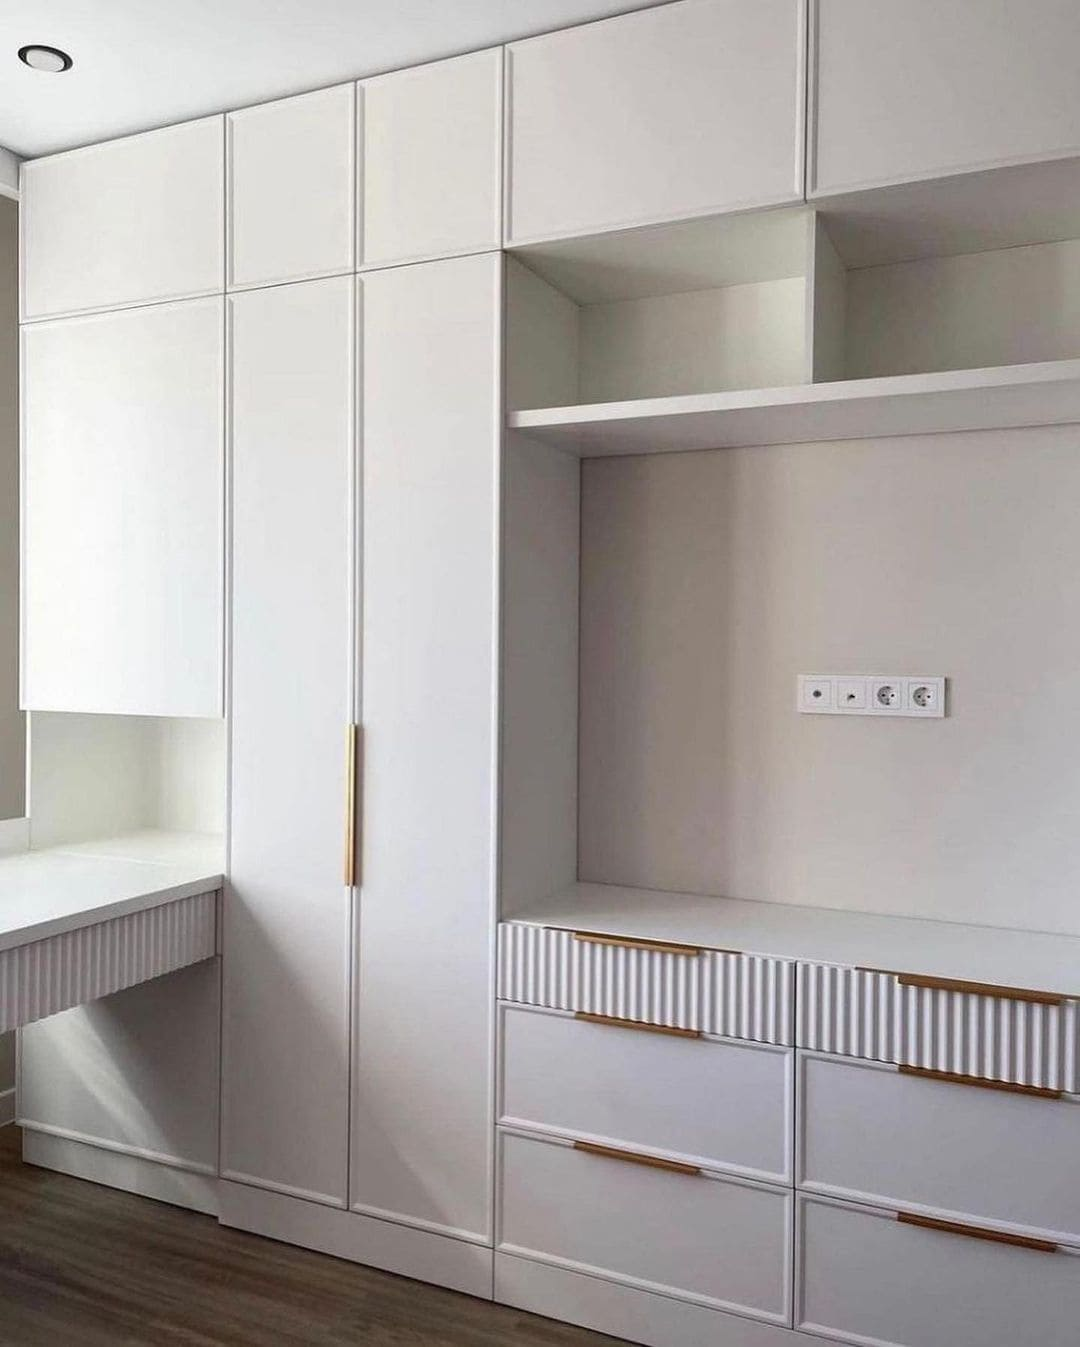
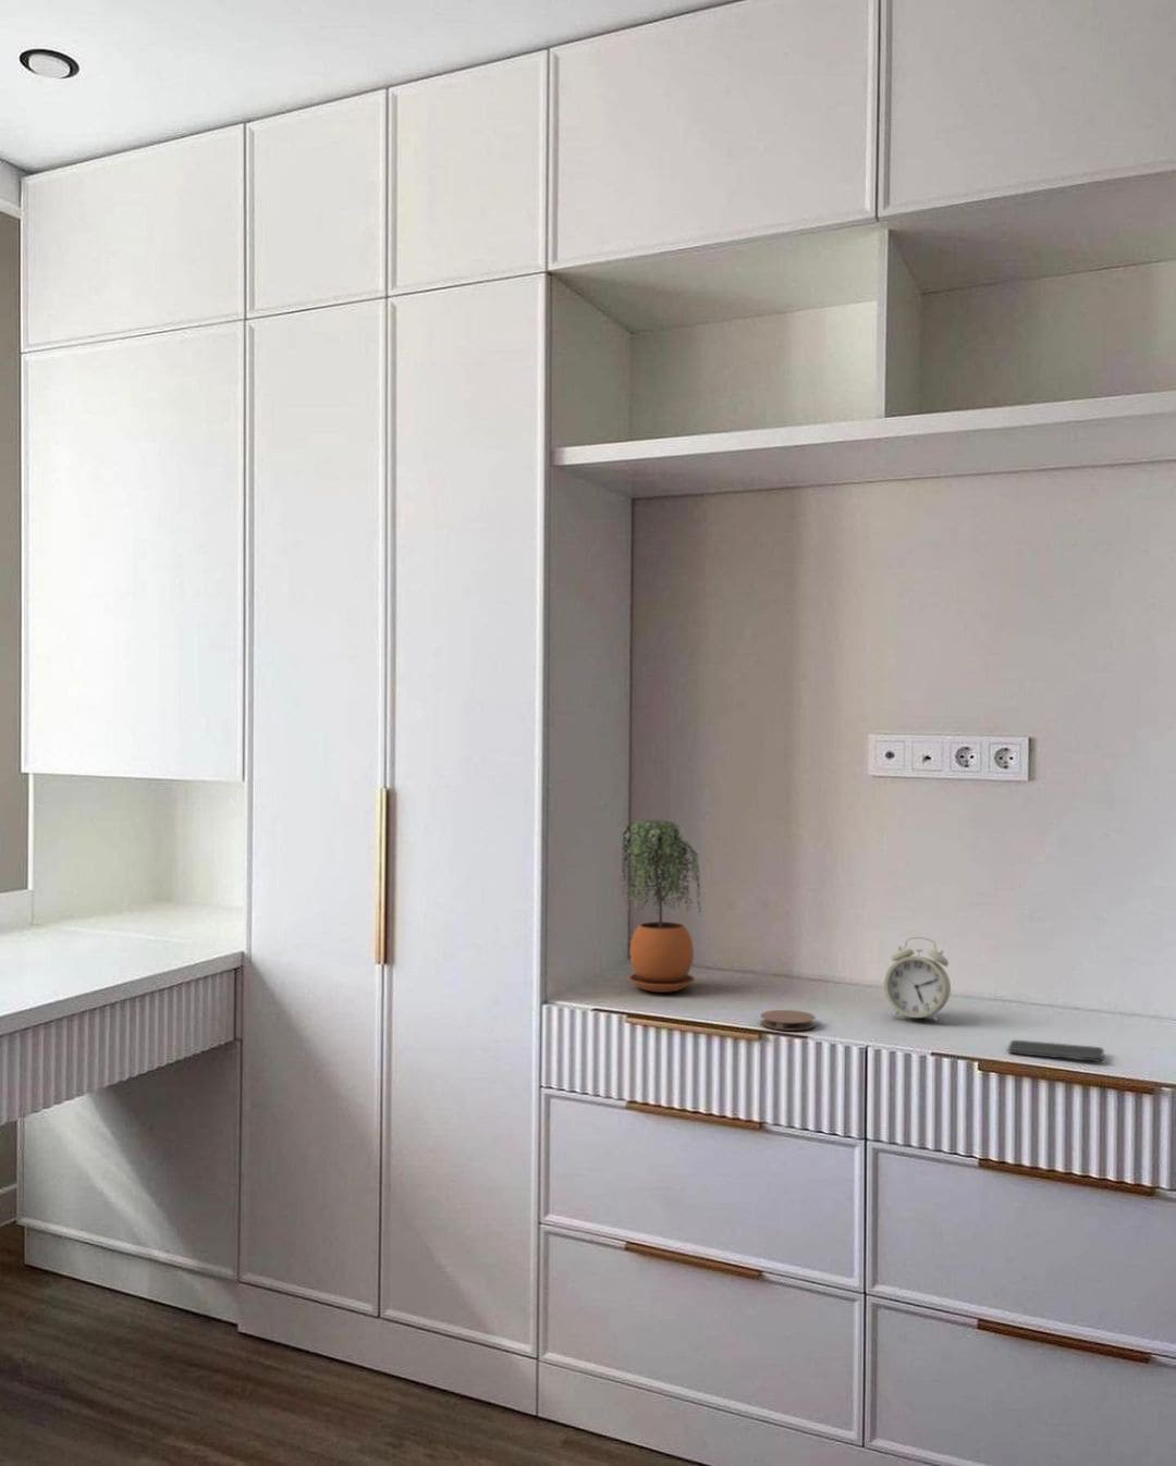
+ alarm clock (917, 978)
+ smartphone (1055, 1050)
+ coaster (787, 1020)
+ potted plant (661, 905)
